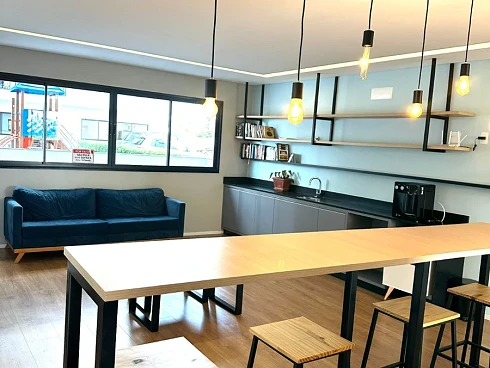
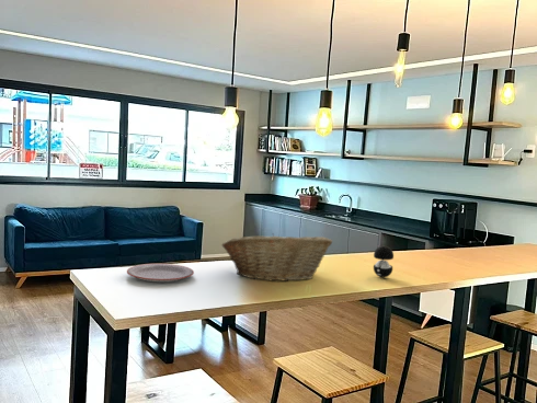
+ plate (160, 273)
+ speaker (382, 262)
+ fruit basket (276, 252)
